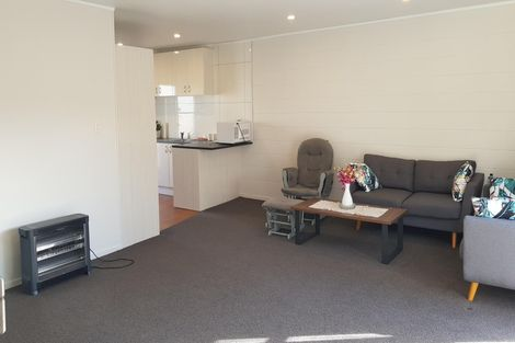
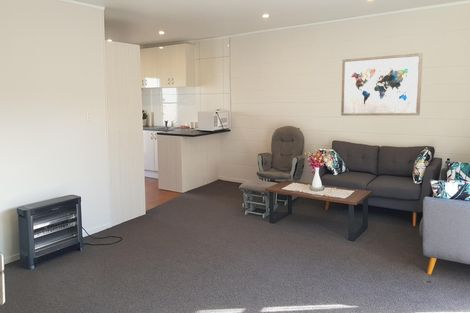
+ wall art (379, 86)
